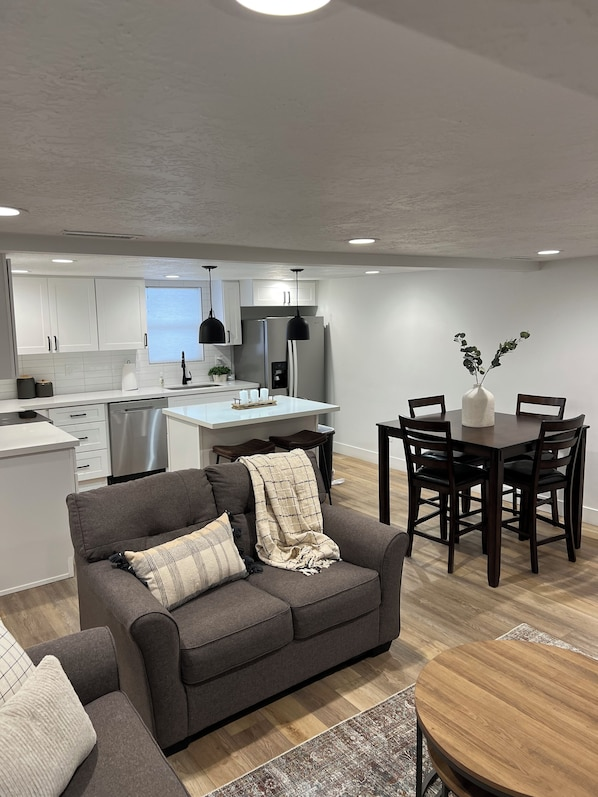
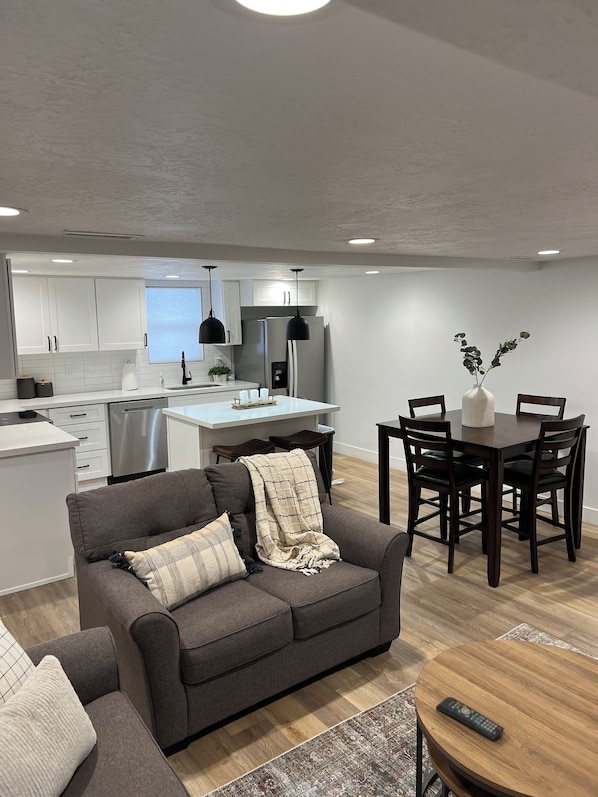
+ remote control (468, 717)
